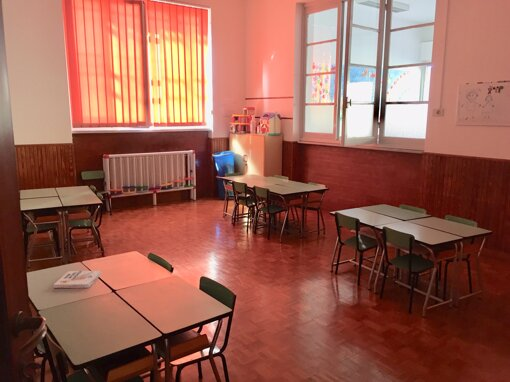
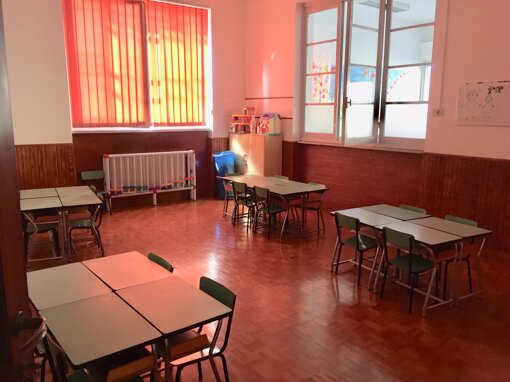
- book (78, 278)
